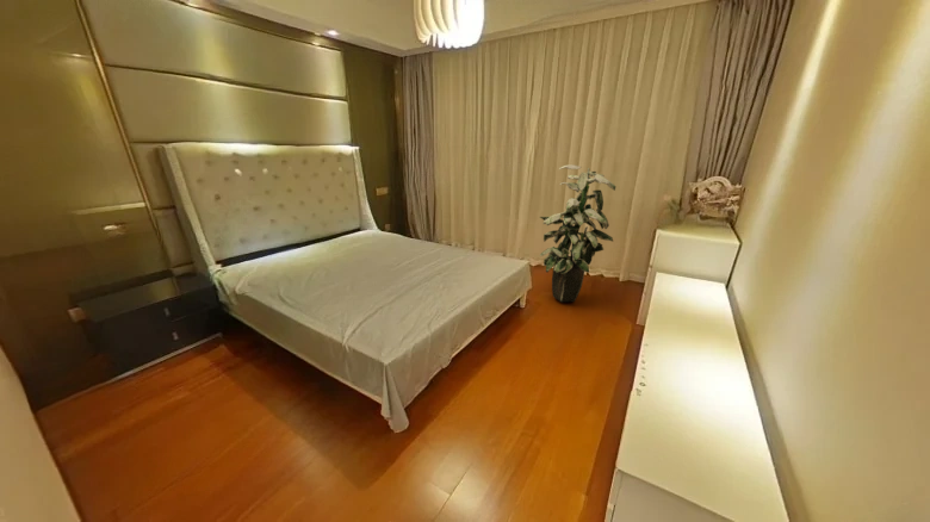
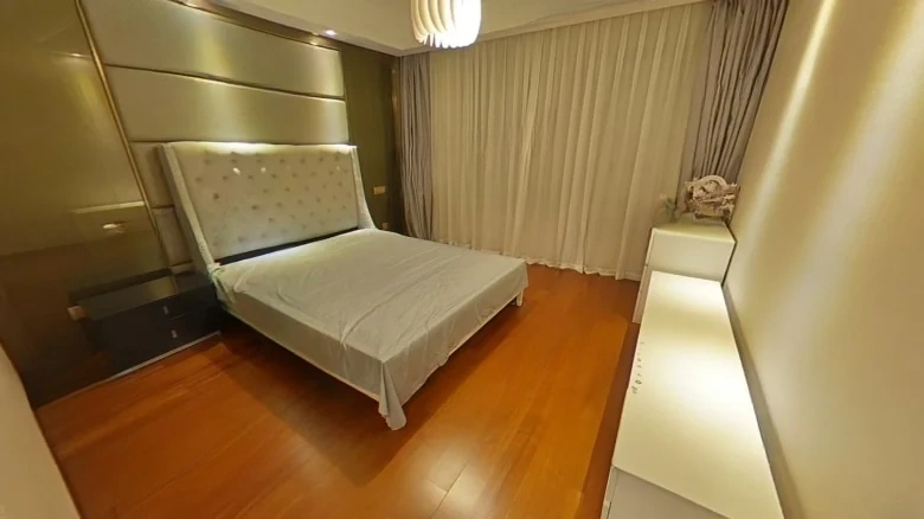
- indoor plant (571, 235)
